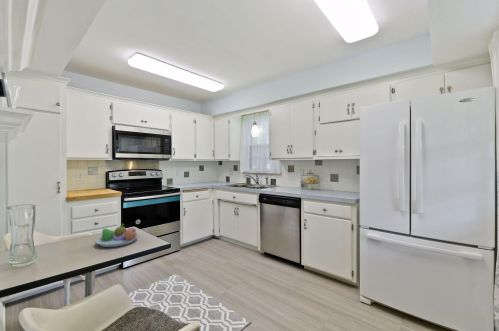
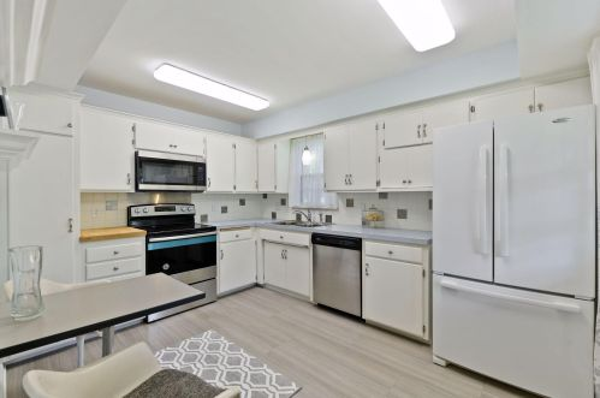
- fruit bowl (117, 234)
